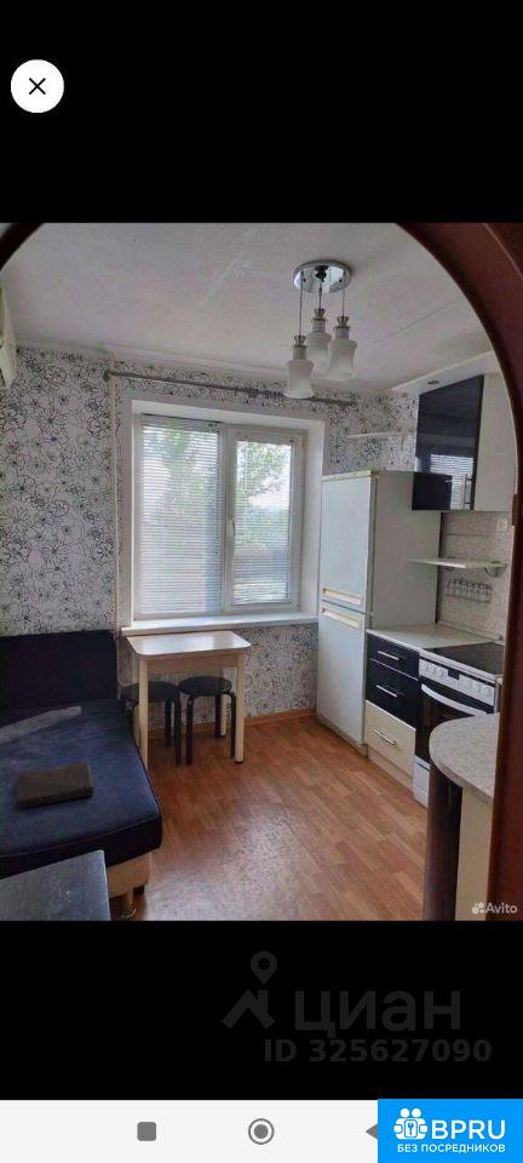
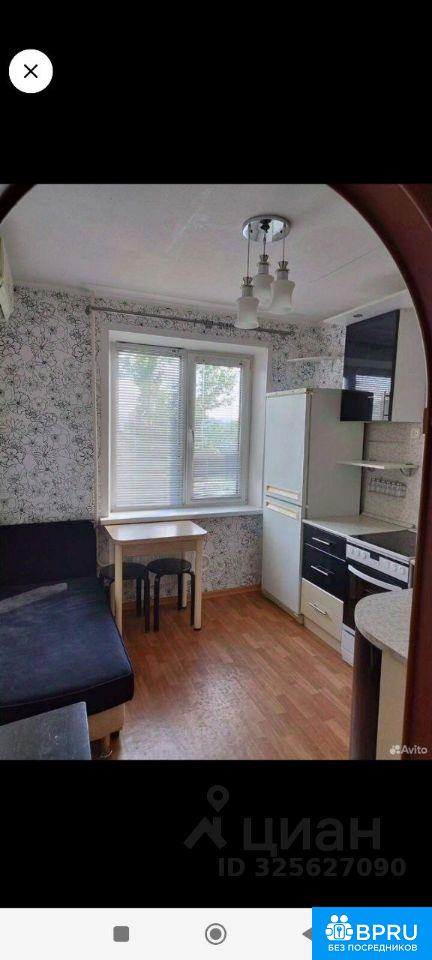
- book (54, 783)
